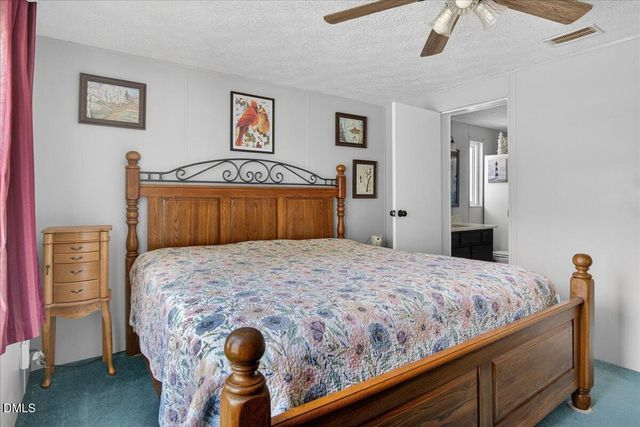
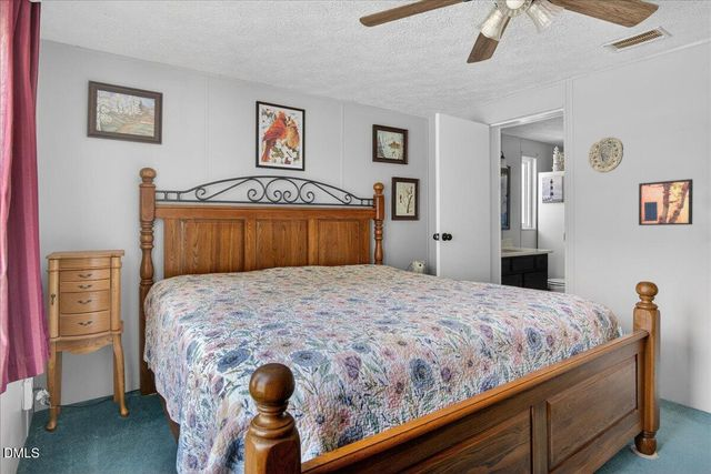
+ wall art (664, 203)
+ decorative plate (604, 154)
